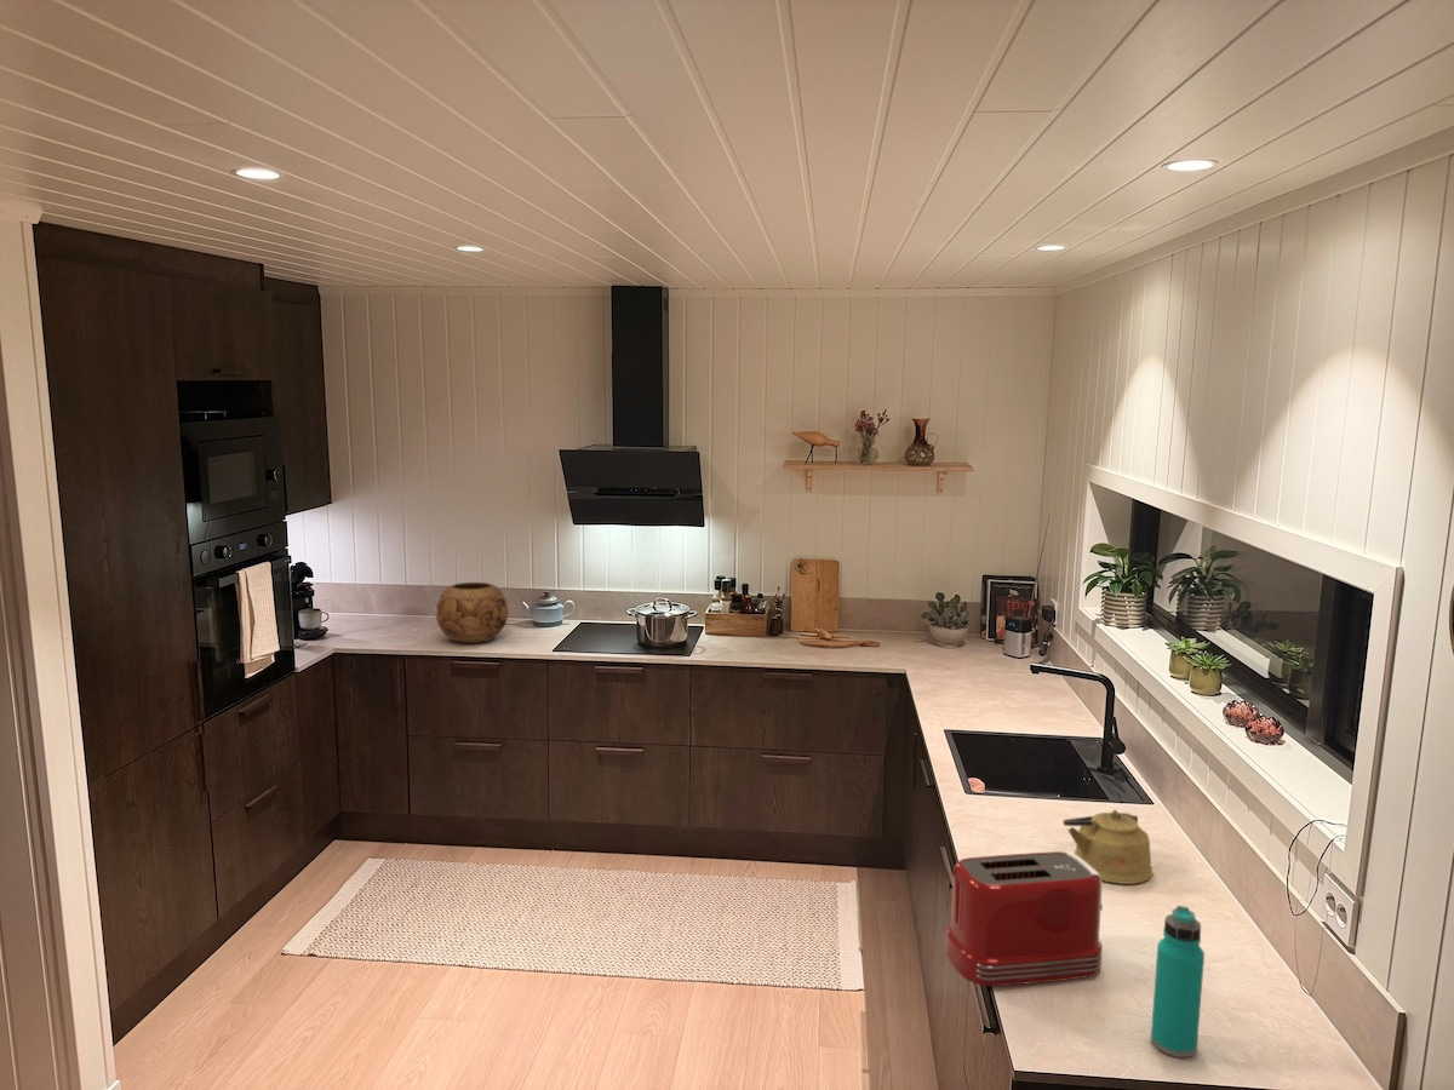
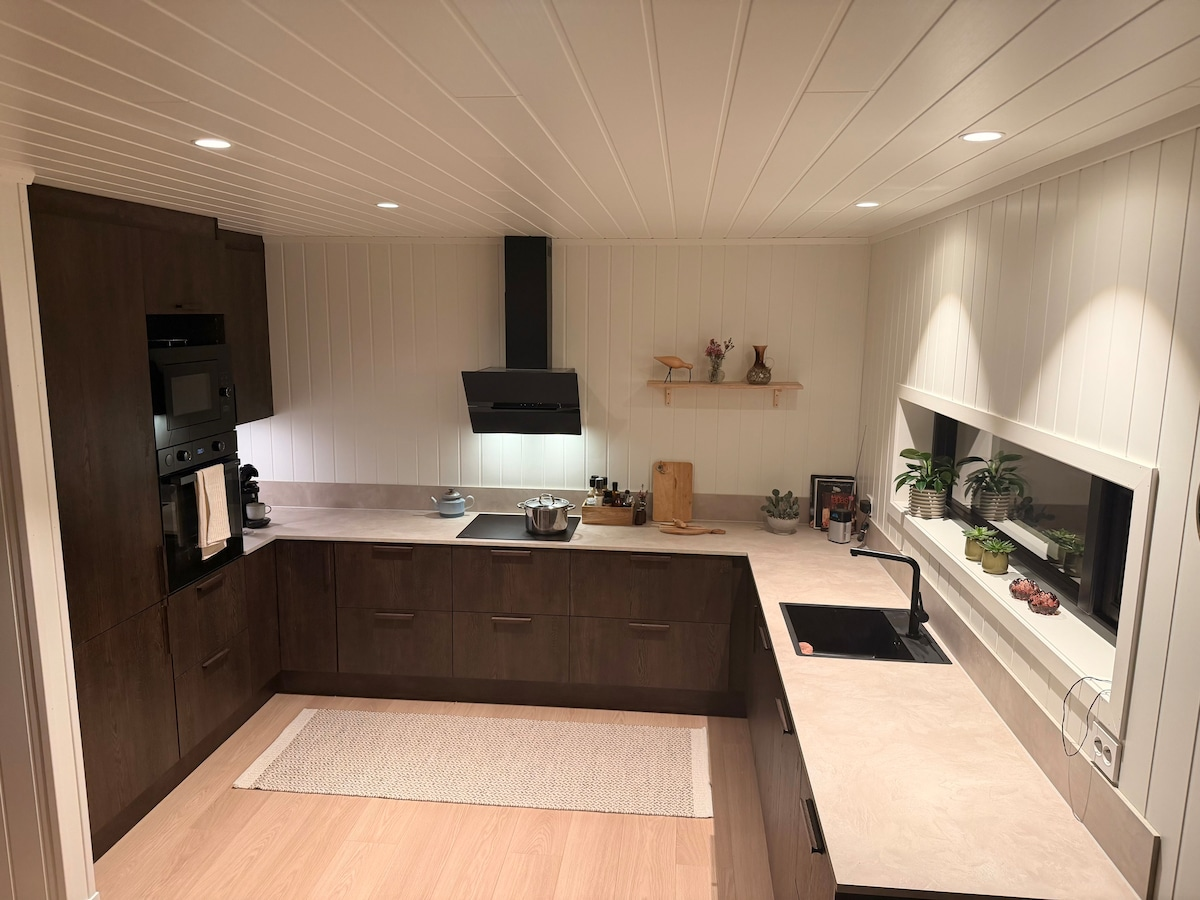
- toaster (1024, 913)
- water bottle (1178, 977)
- kettle (1106, 838)
- decorative bowl (471, 612)
